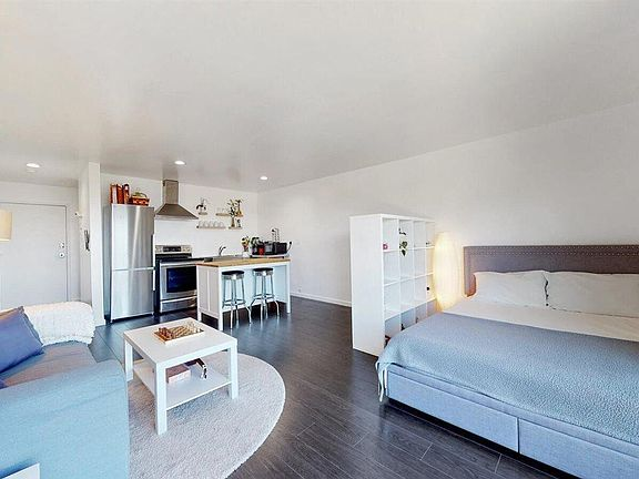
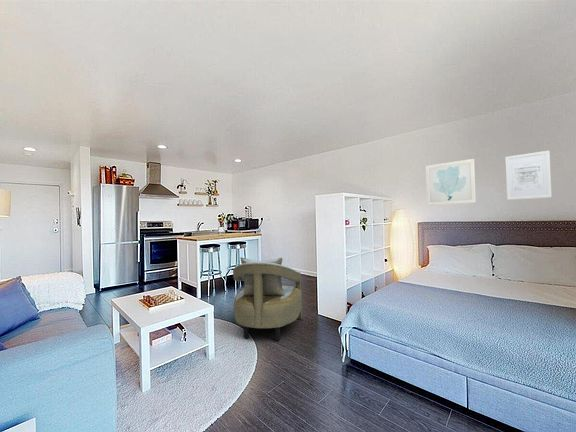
+ wall art (527, 176)
+ armchair (266, 291)
+ wall art (449, 183)
